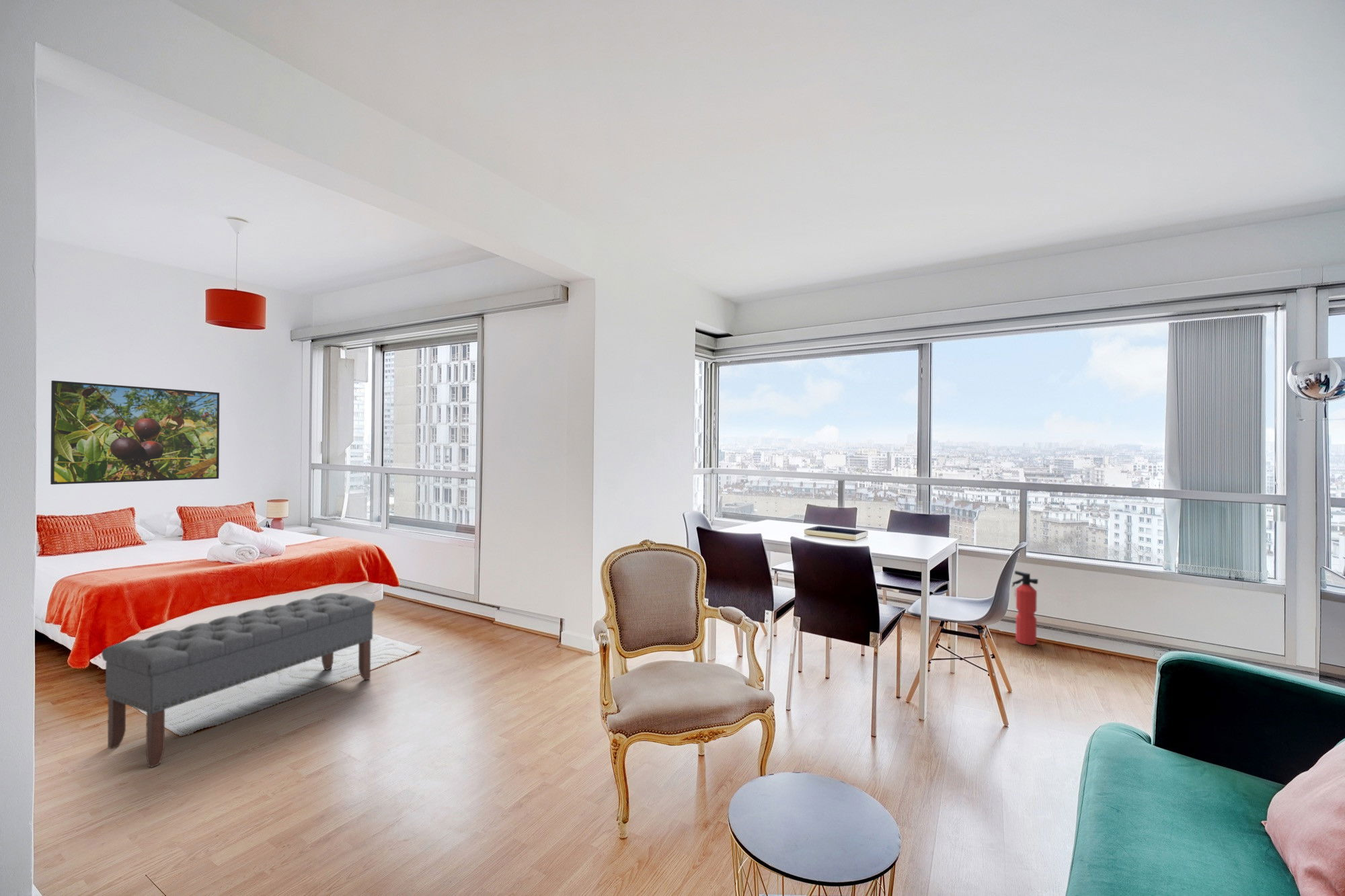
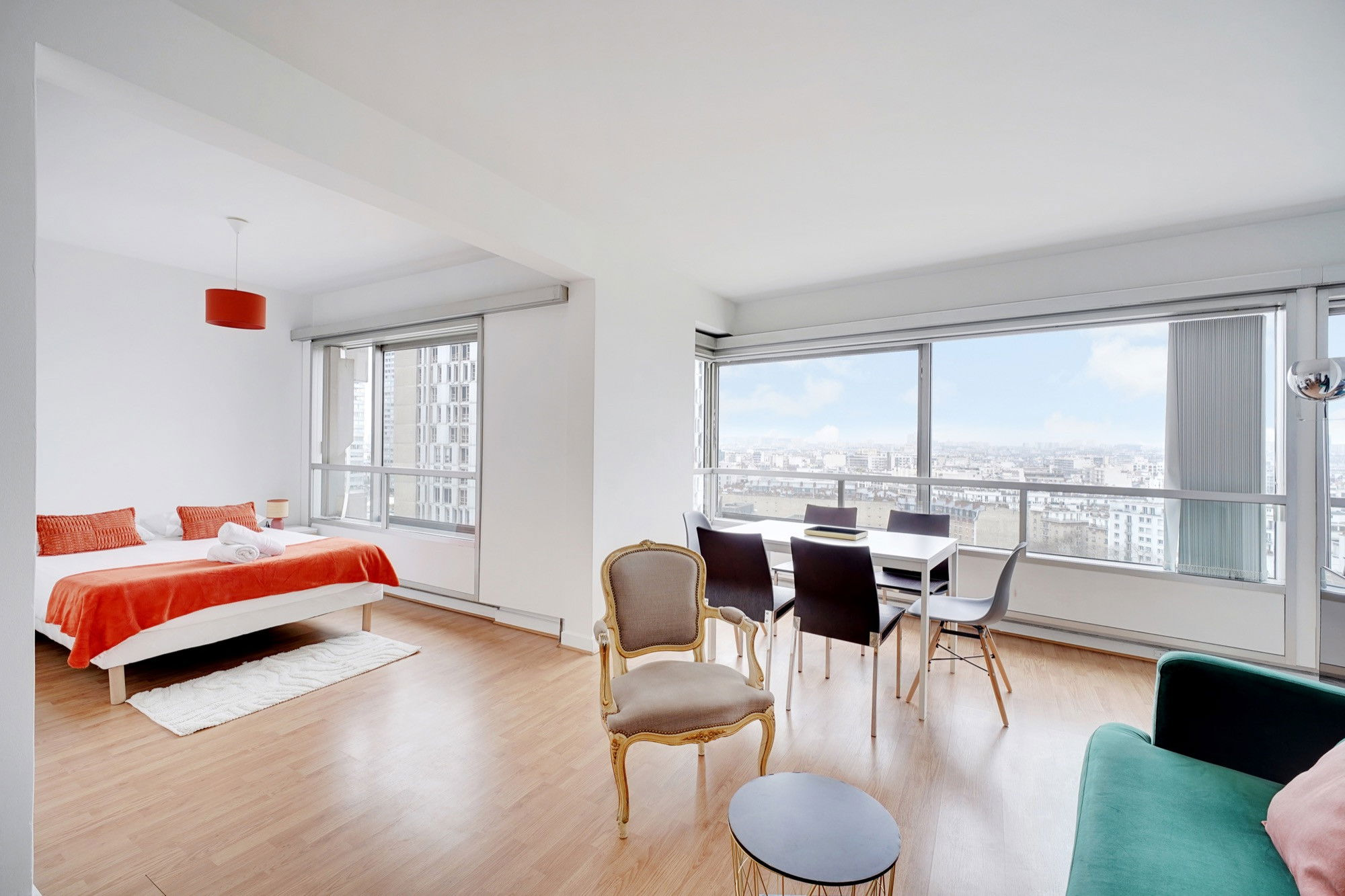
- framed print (143, 434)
- fire extinguisher (1024, 607)
- bench (256, 662)
